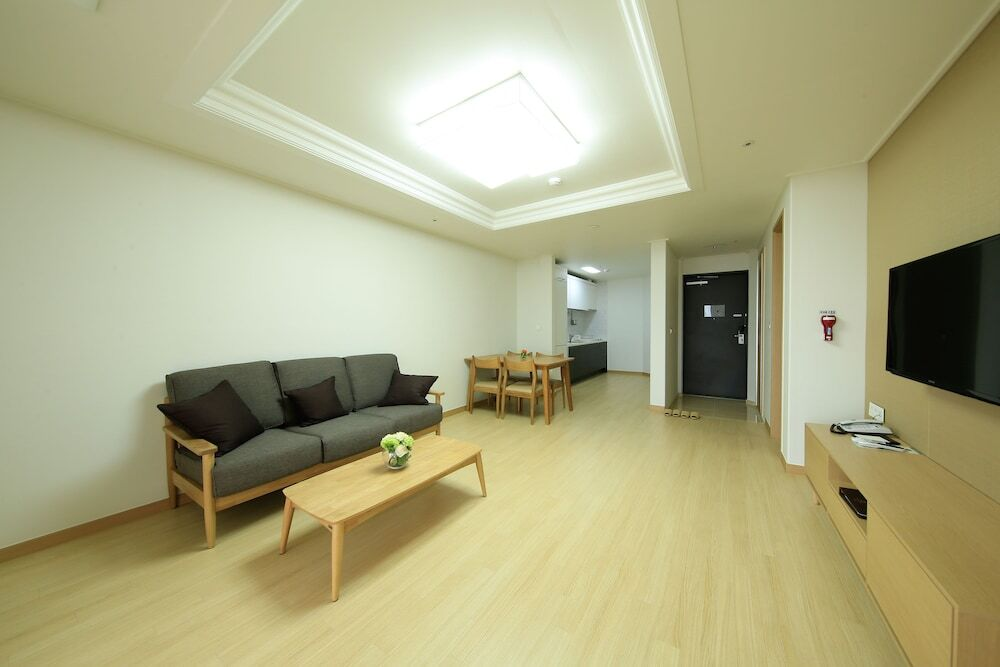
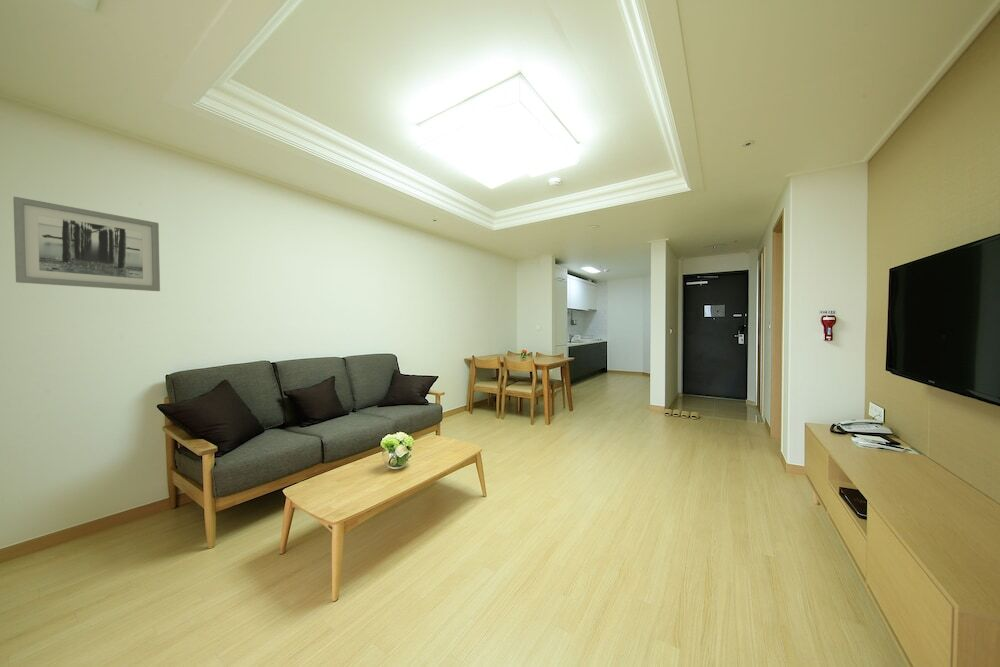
+ wall art (94, 249)
